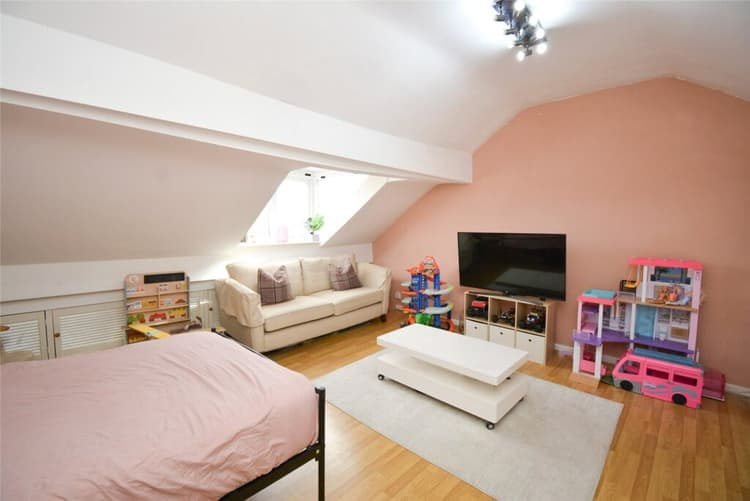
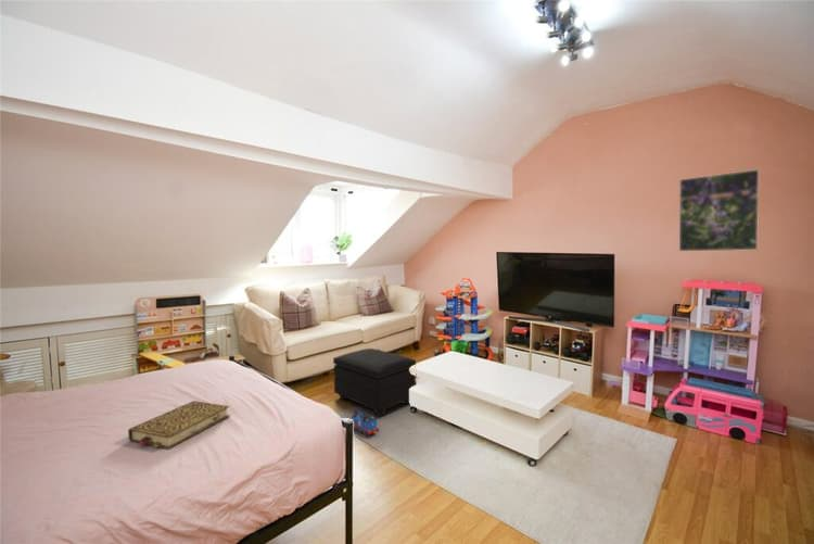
+ toy train (363, 421)
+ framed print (716, 213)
+ footstool (373, 378)
+ book (180, 423)
